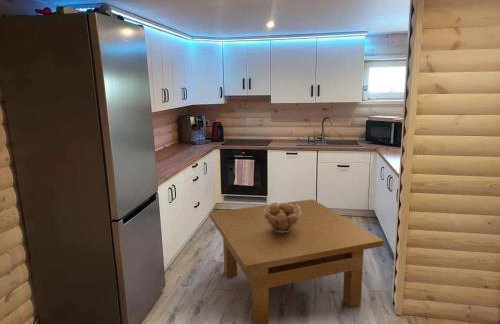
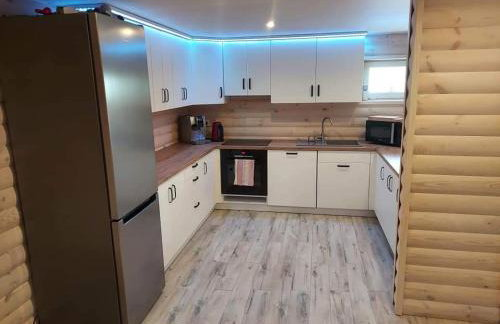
- table (286, 256)
- fruit basket (282, 216)
